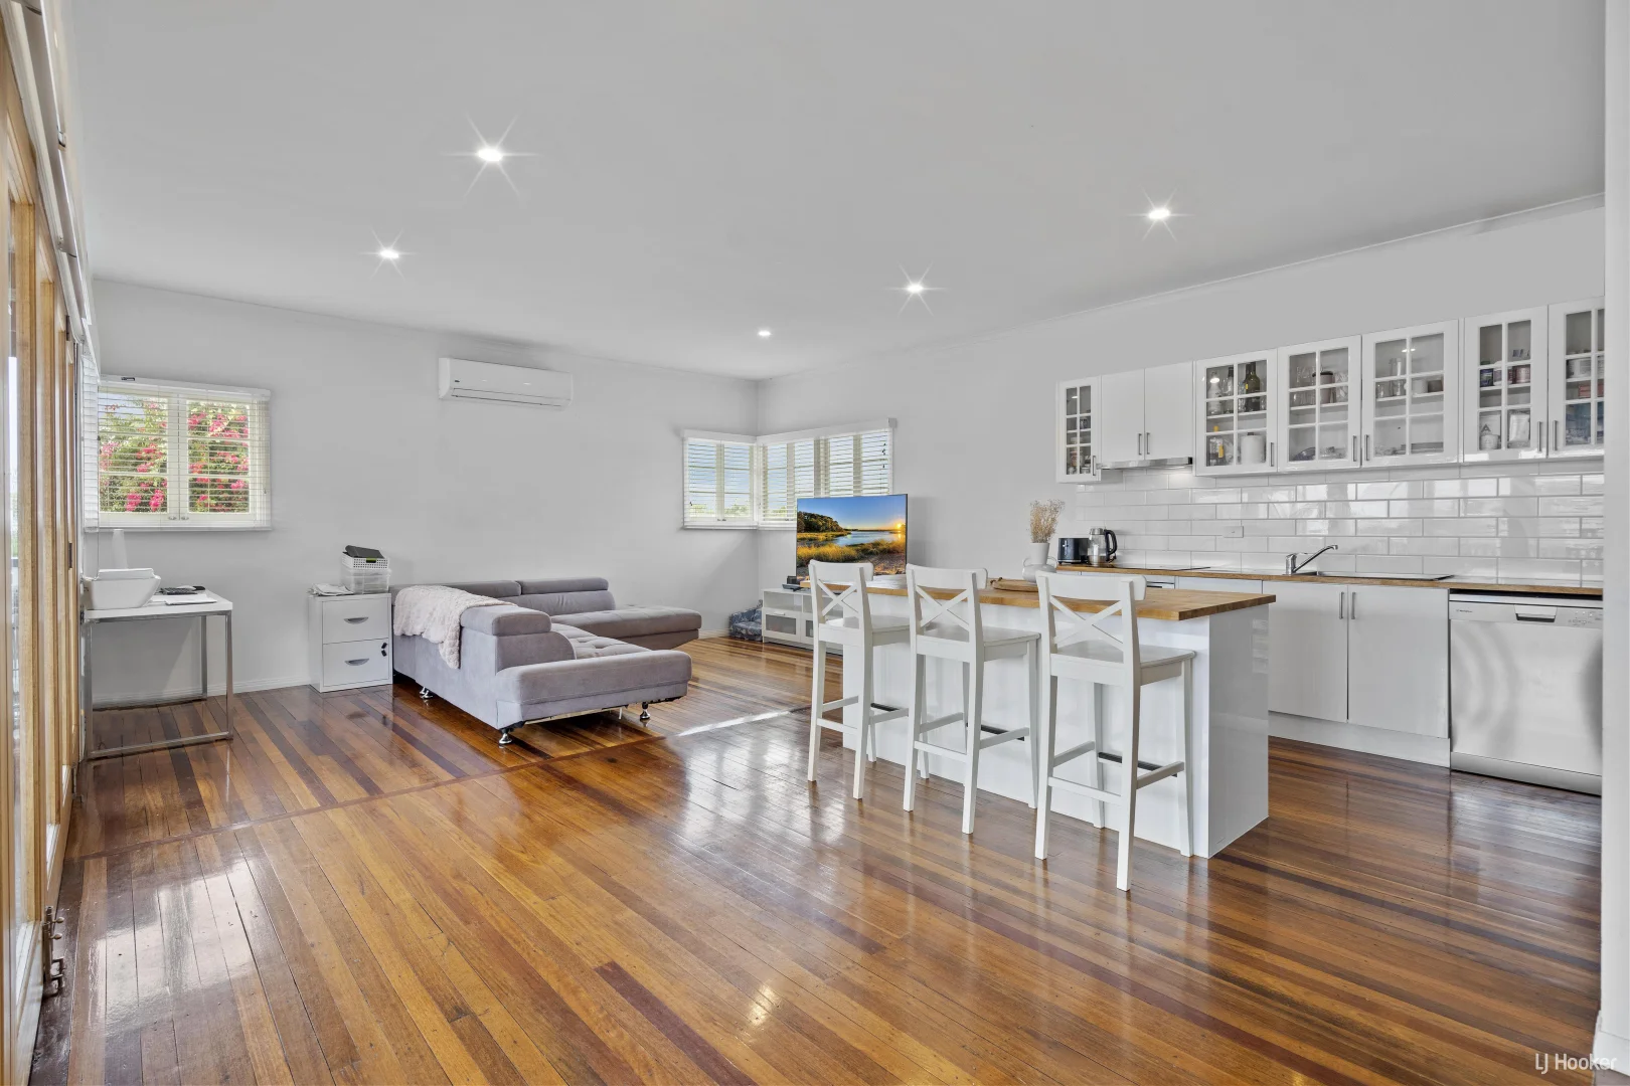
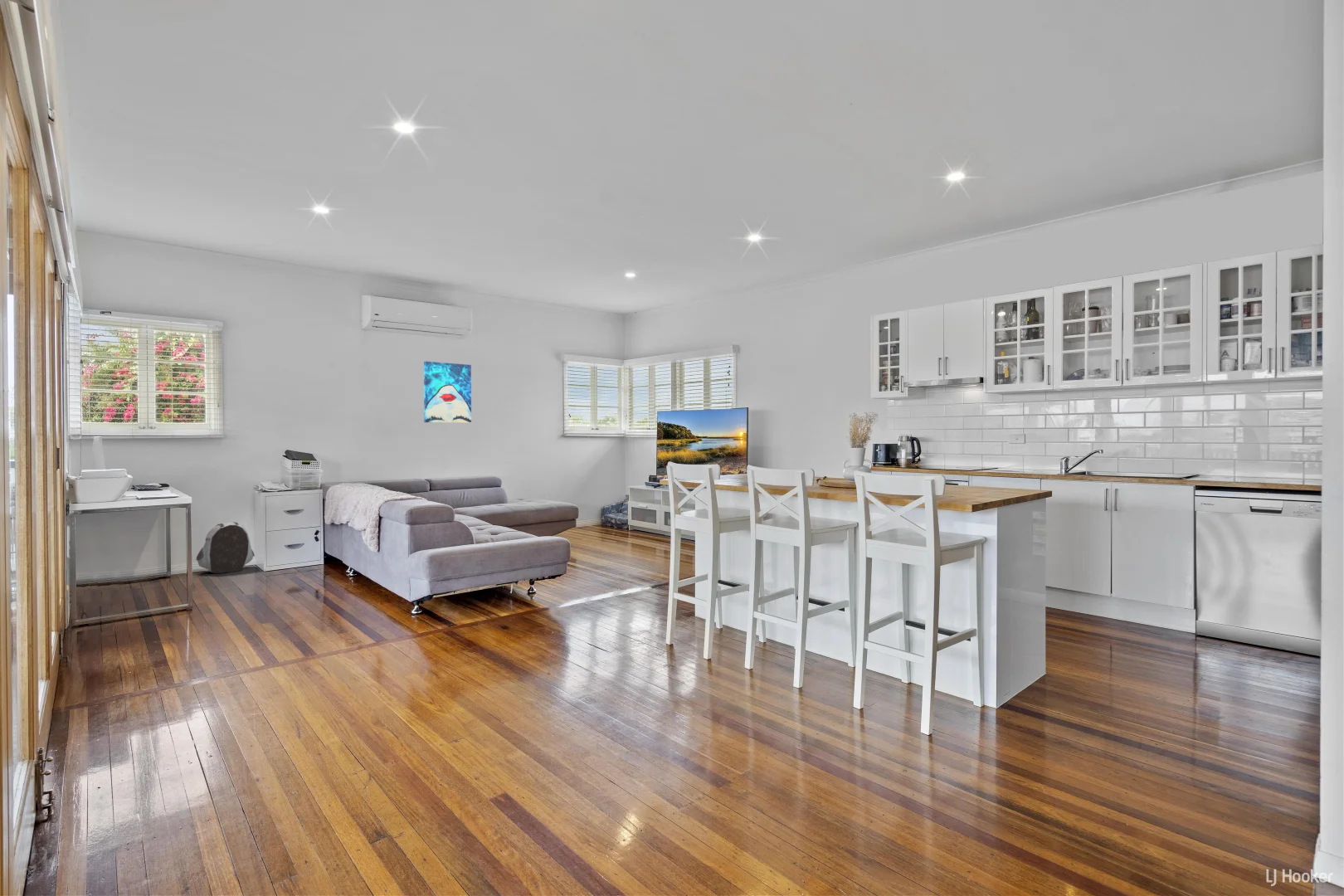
+ wall art (448, 392)
+ backpack (226, 547)
